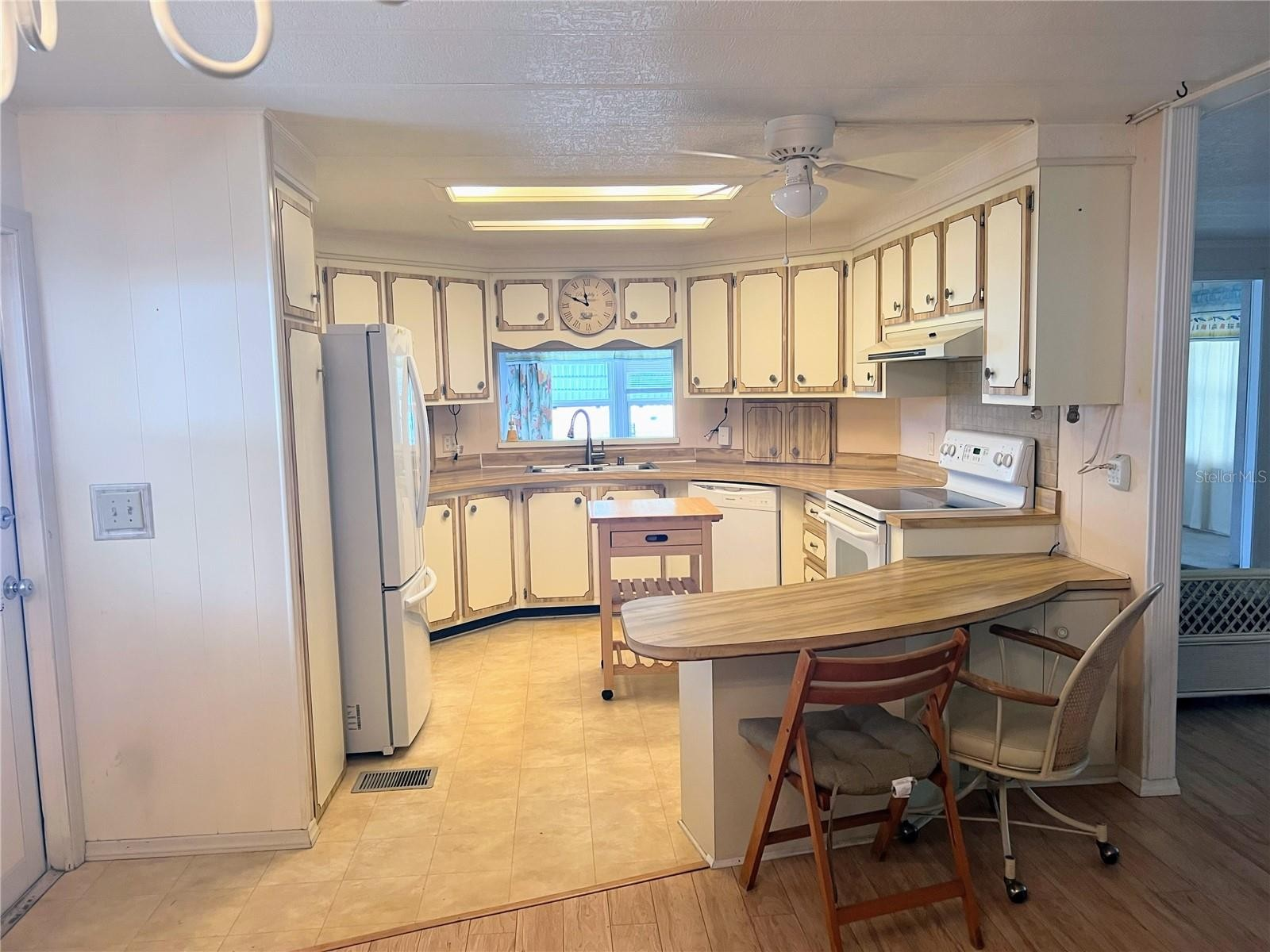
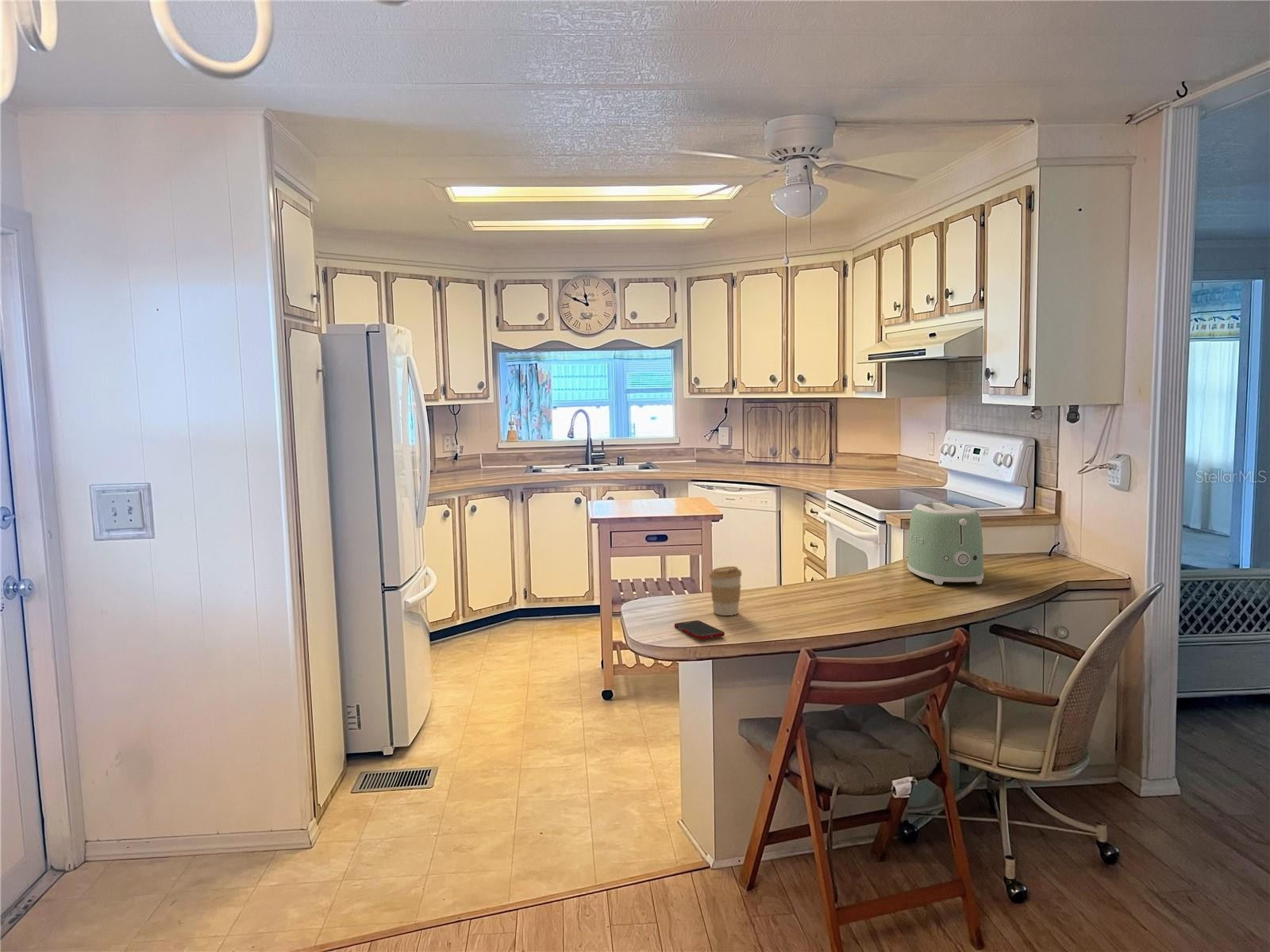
+ coffee cup (725, 589)
+ cell phone (698, 629)
+ toaster (944, 539)
